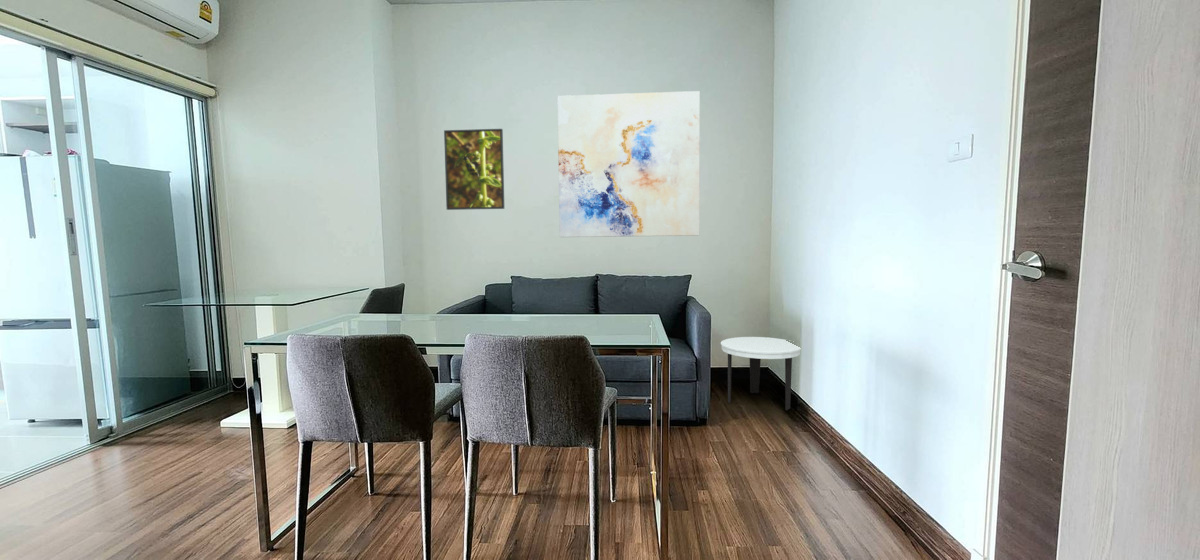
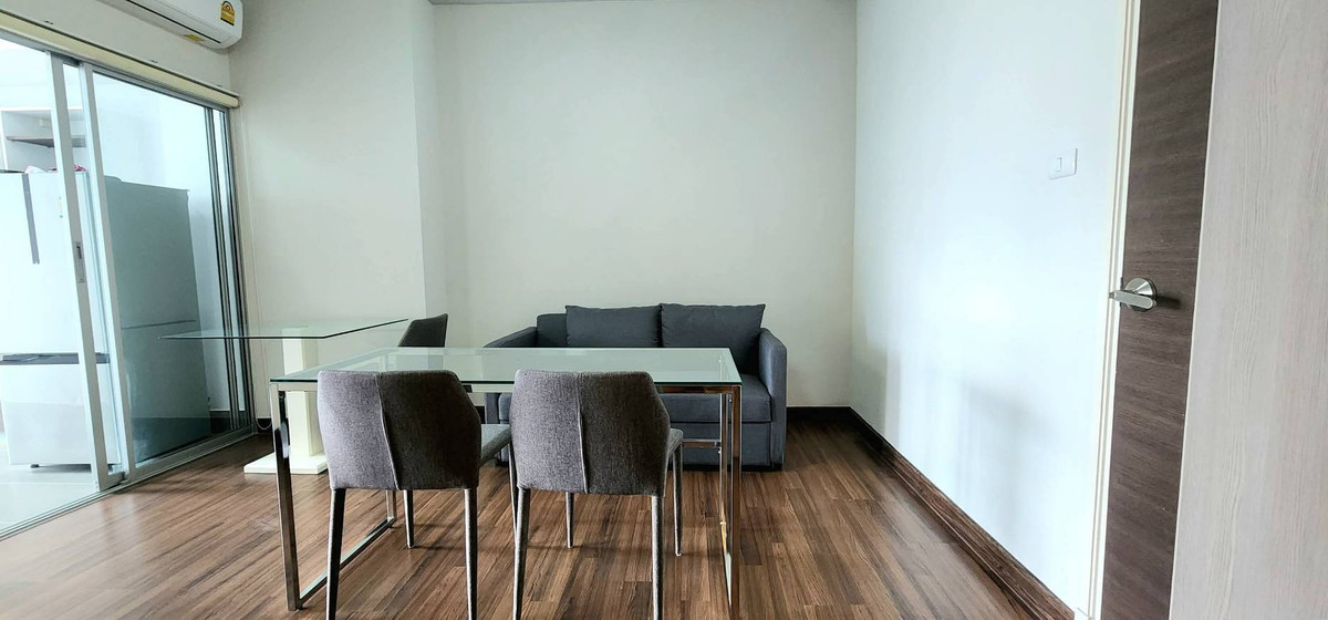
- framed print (474, 169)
- side table (759, 373)
- wall art (628, 166)
